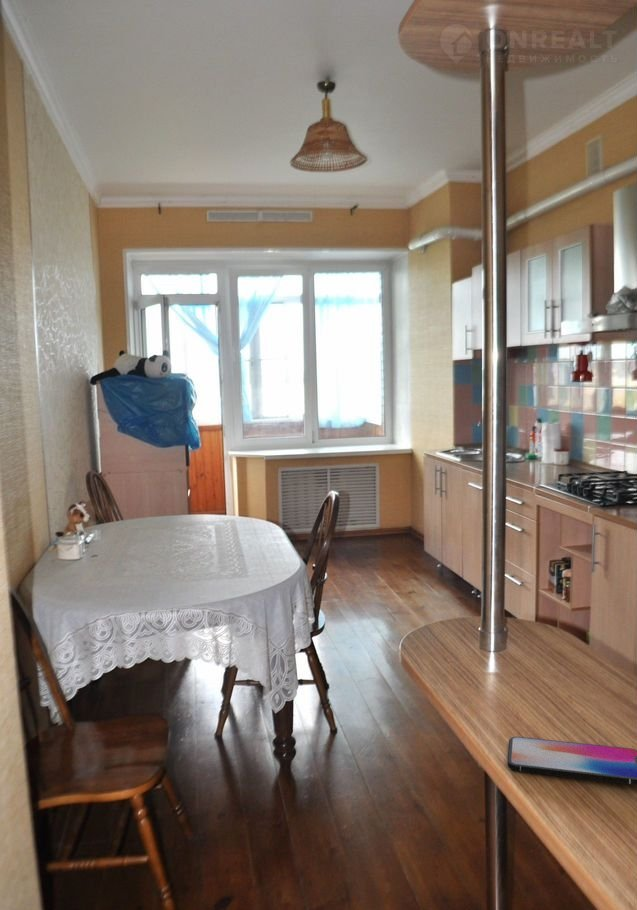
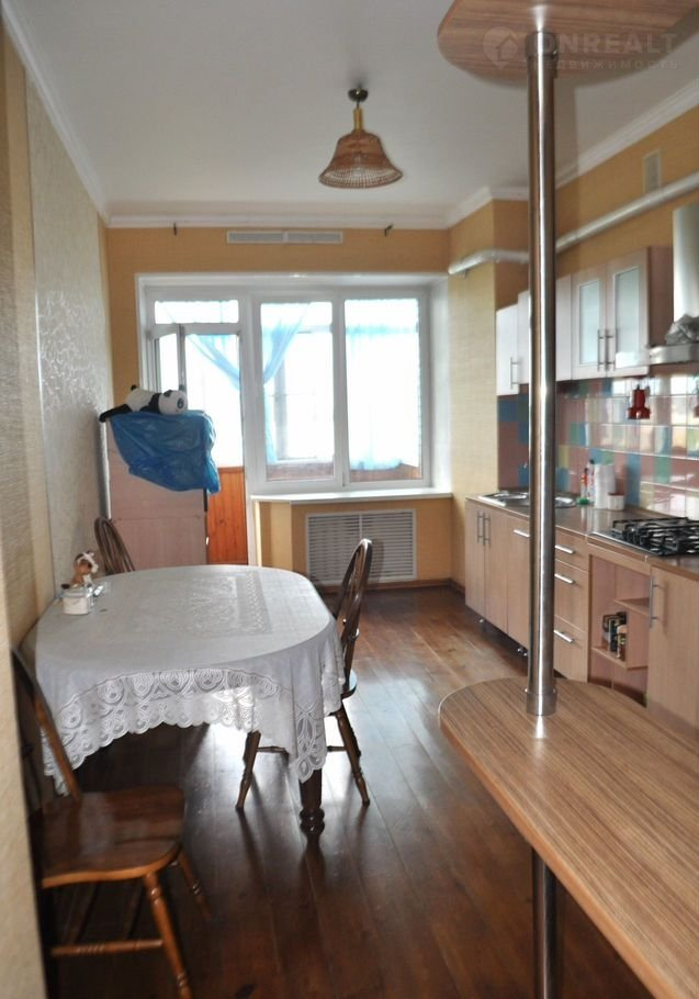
- smartphone (574, 759)
